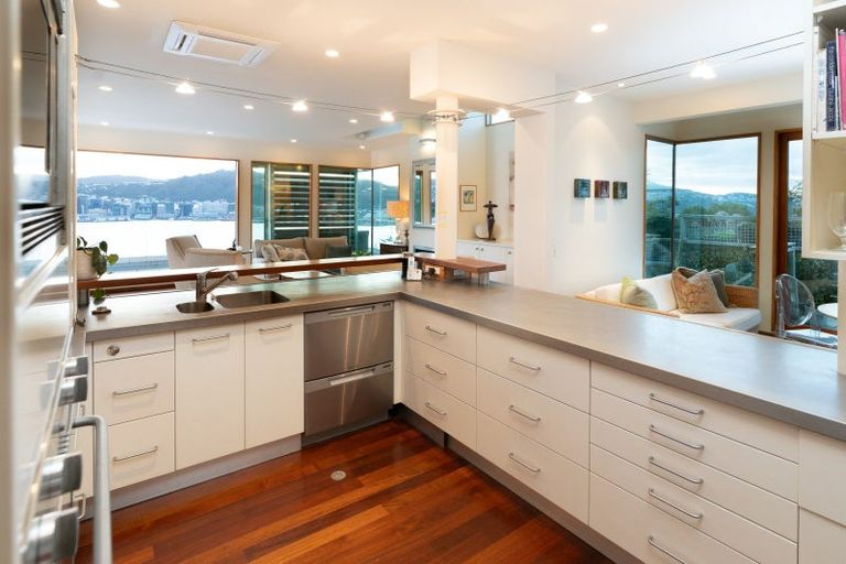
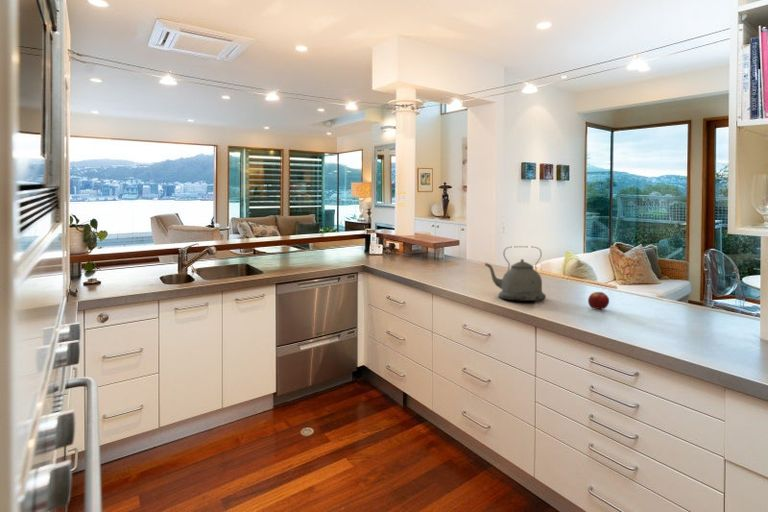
+ fruit (598, 300)
+ kettle (518, 272)
